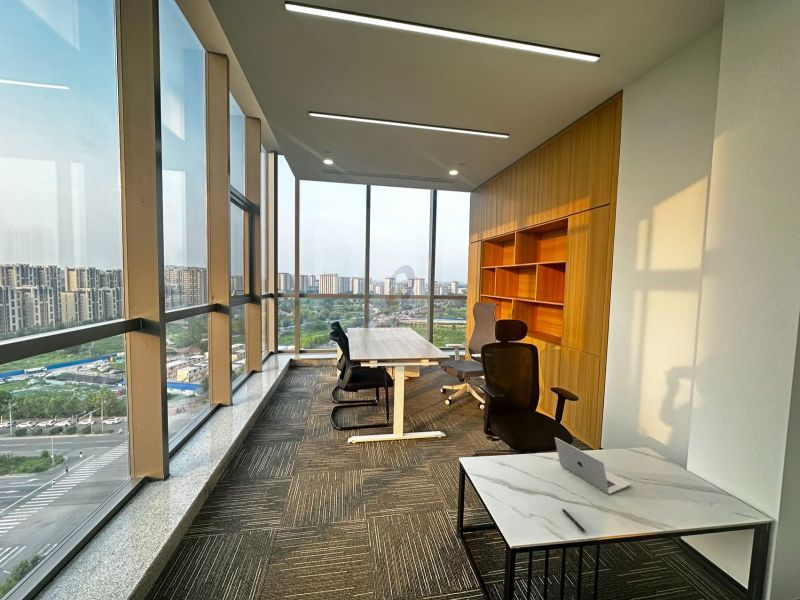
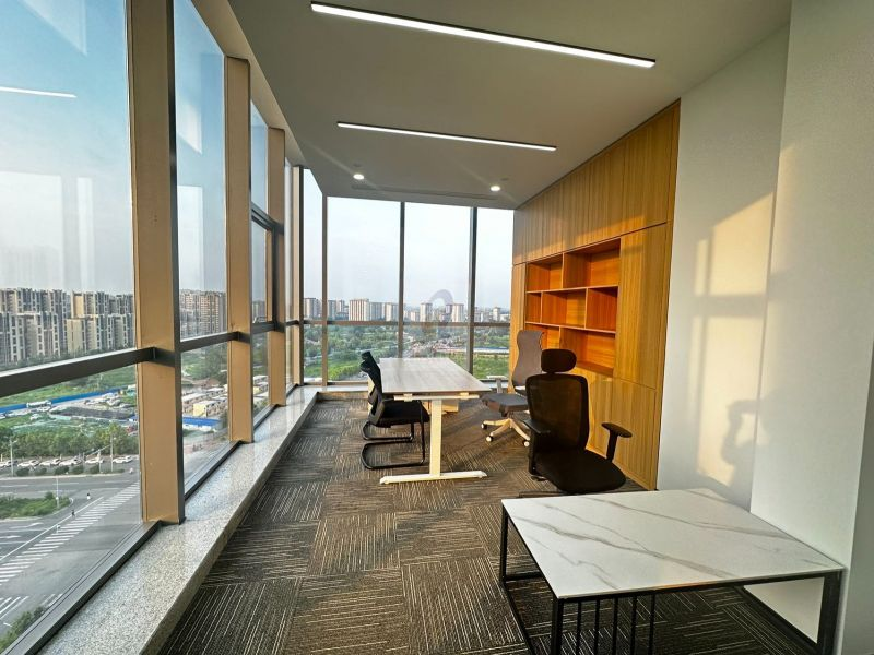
- pen (572, 519)
- laptop (591, 460)
